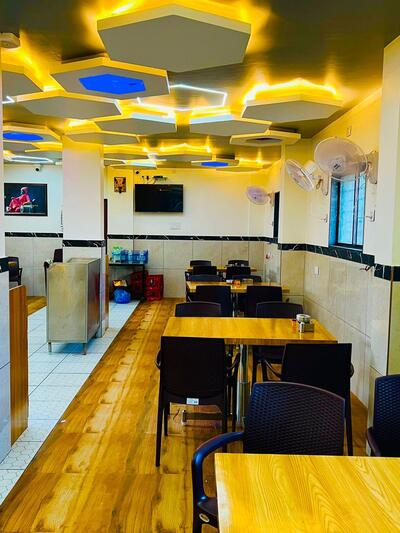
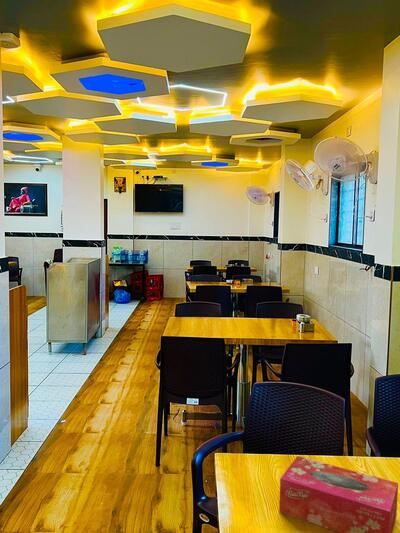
+ tissue box (338, 497)
